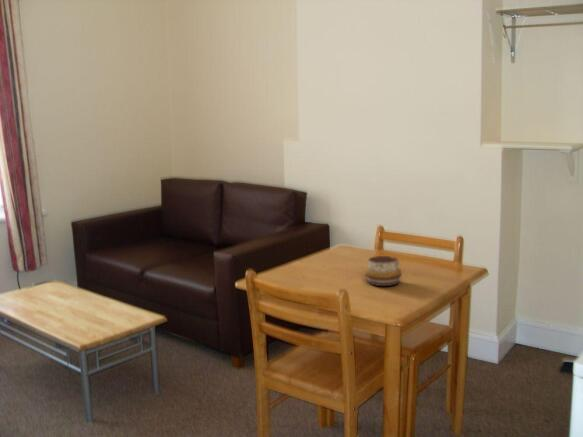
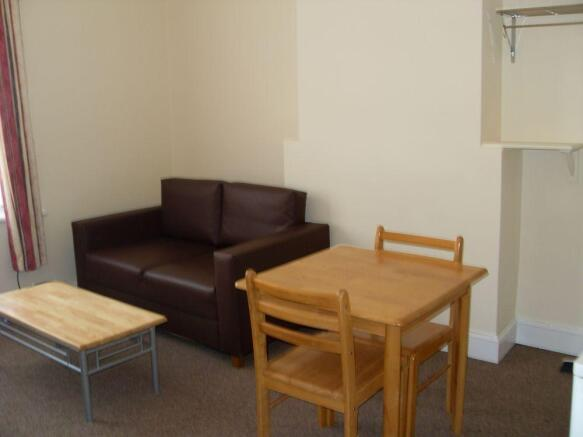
- decorative bowl (383, 271)
